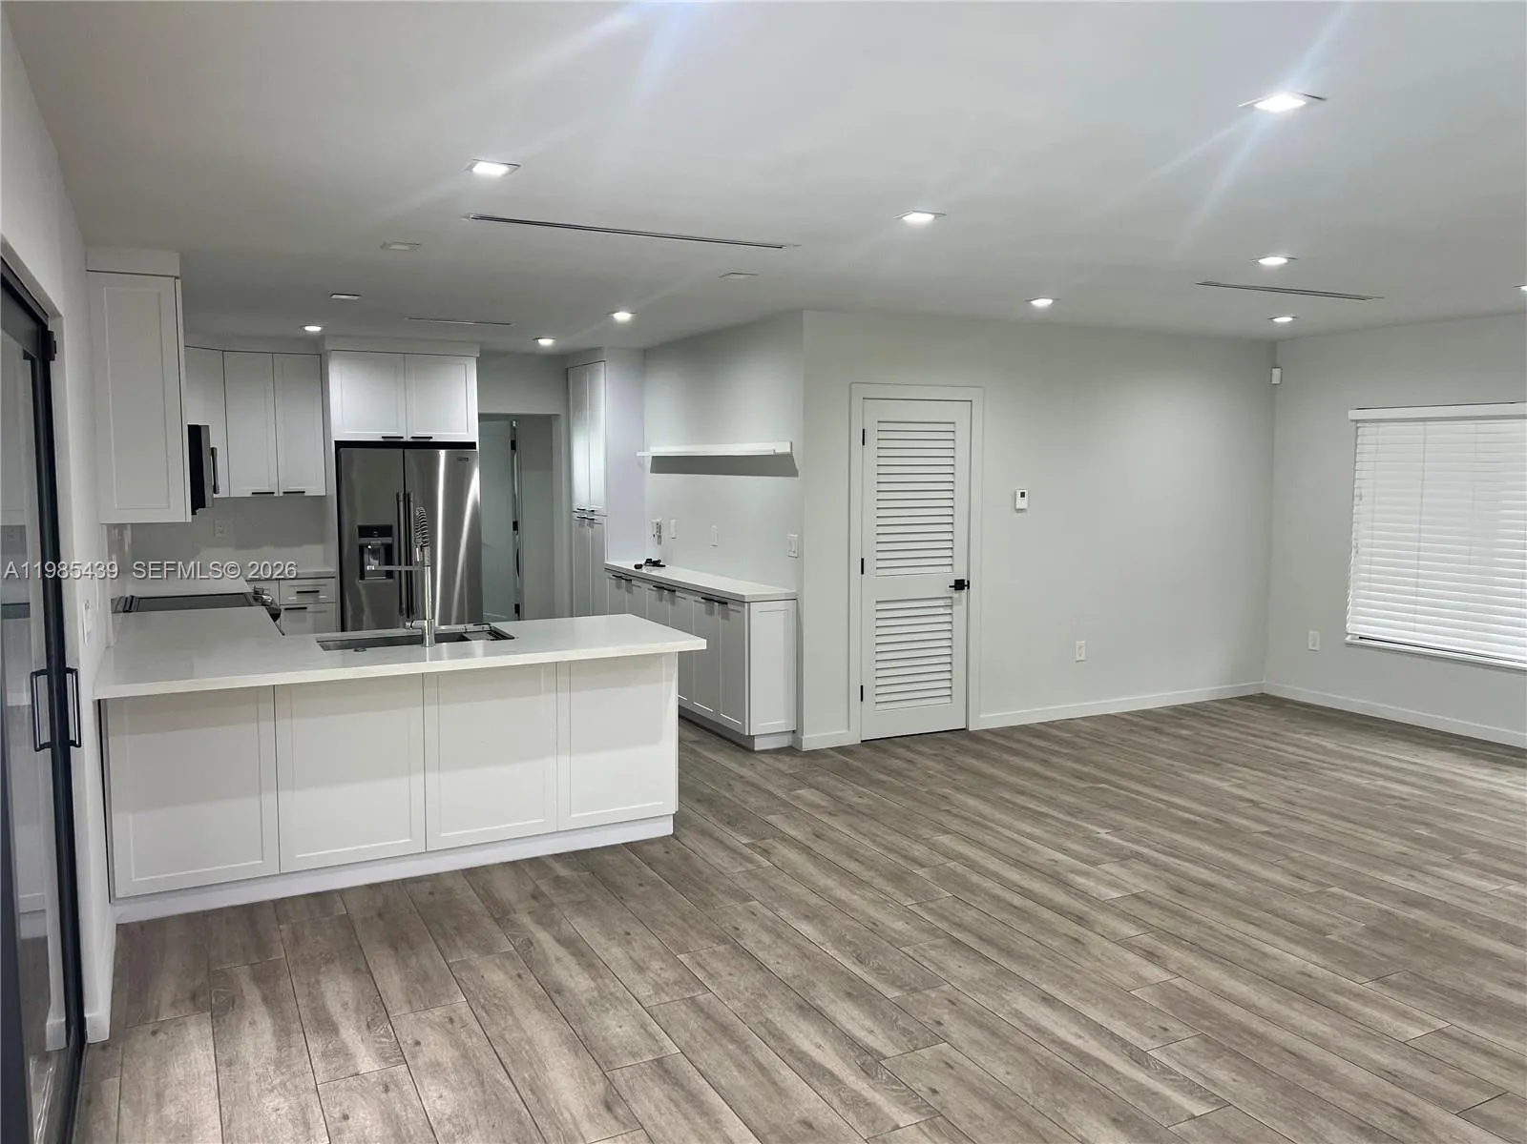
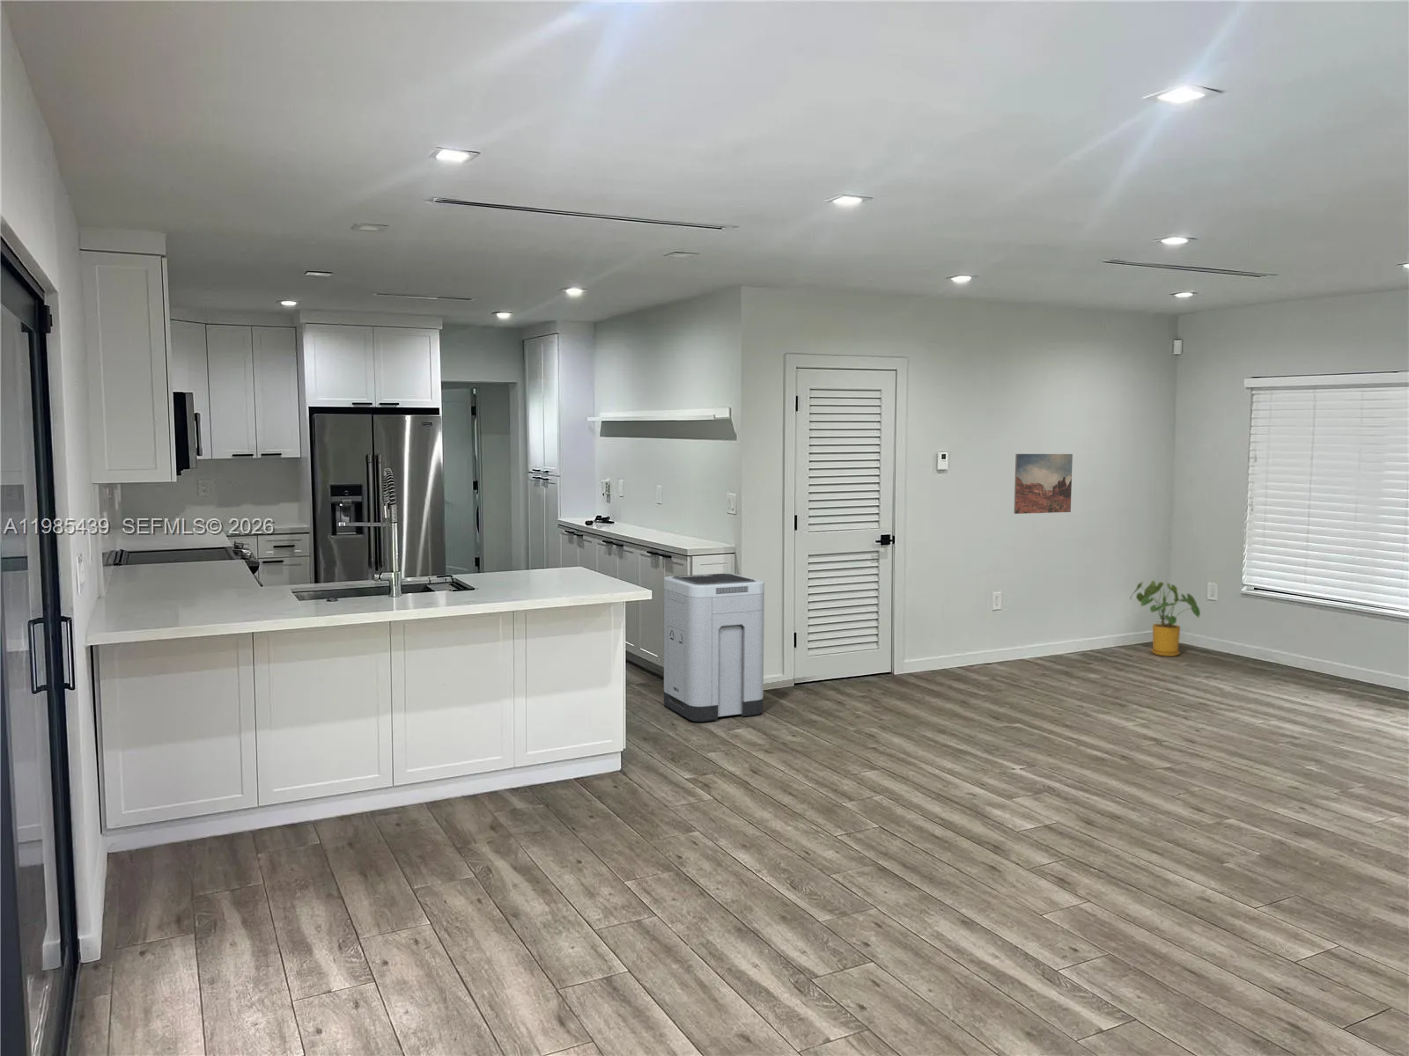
+ wall art (1044, 484)
+ trash can (712, 643)
+ house plant (1164, 618)
